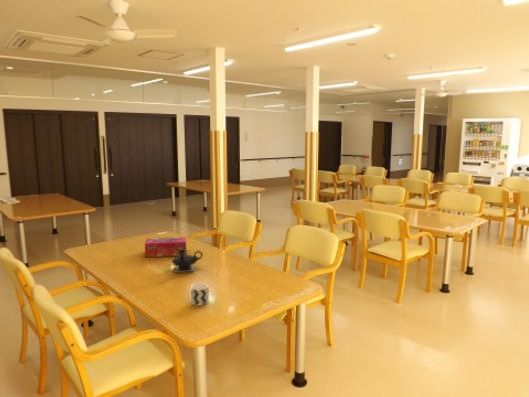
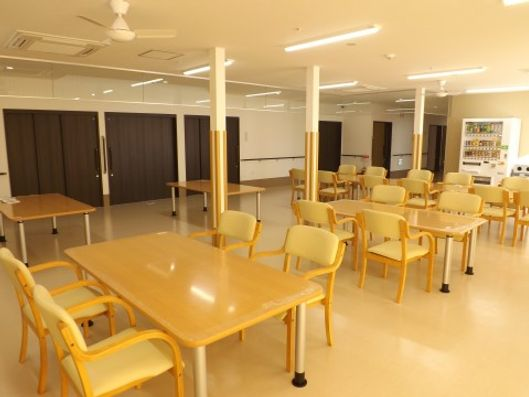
- tissue box (166, 246)
- teapot (187, 258)
- cup (197, 294)
